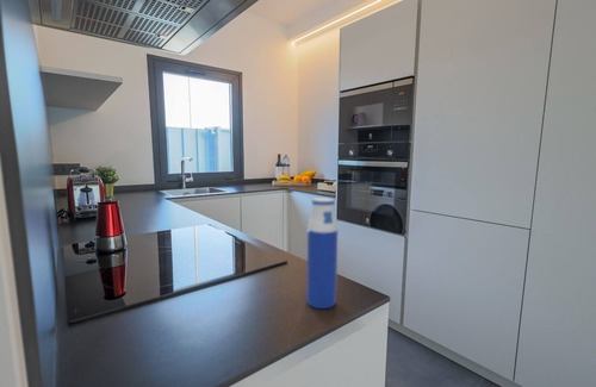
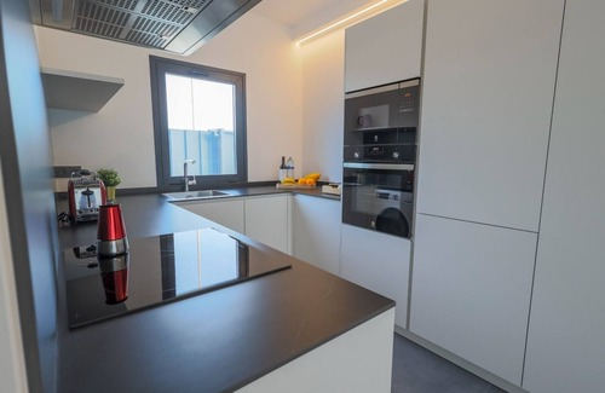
- water bottle (322, 251)
